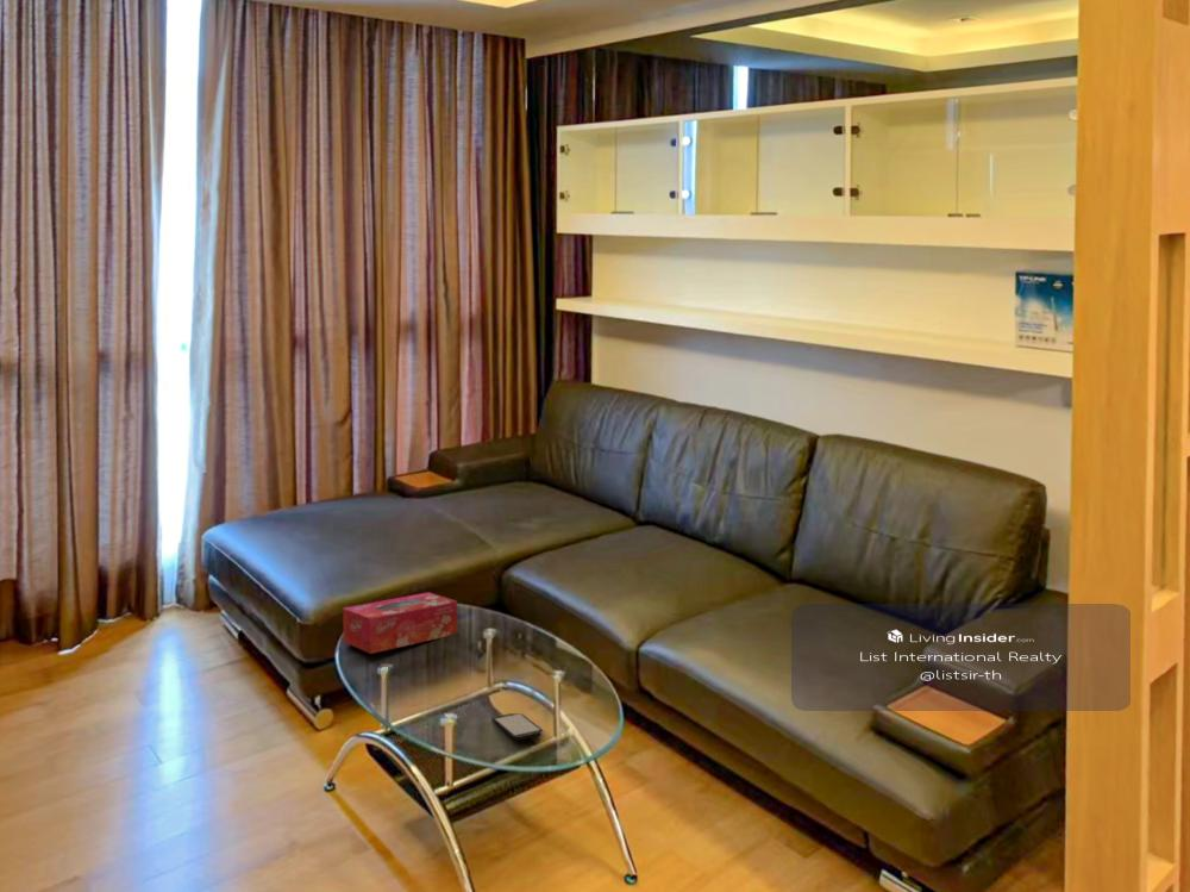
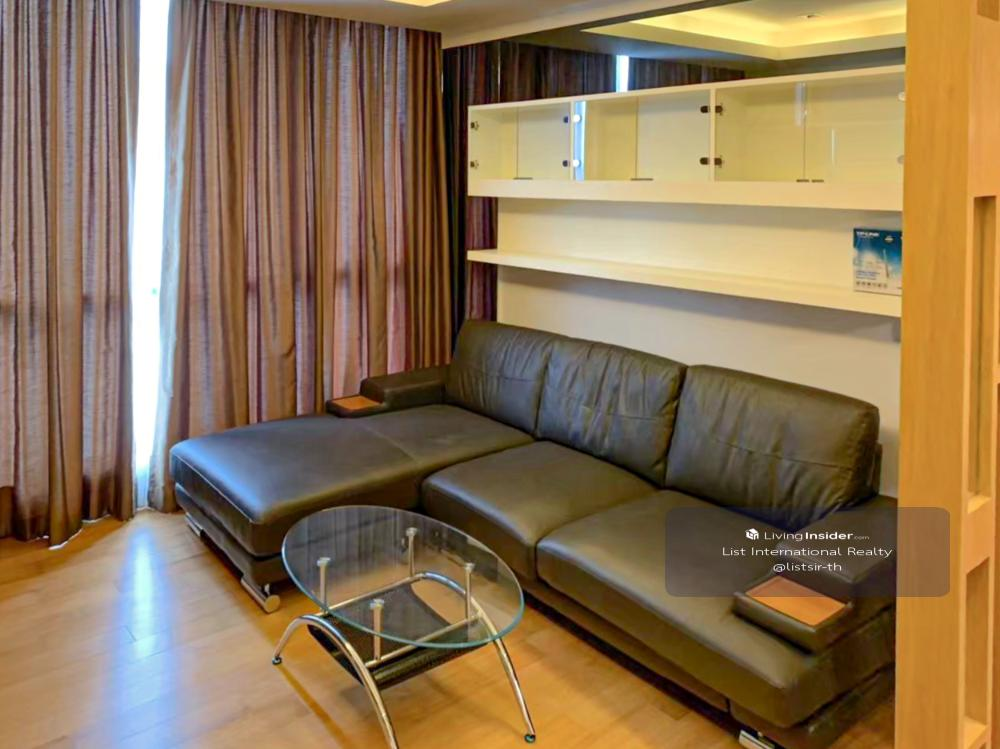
- tissue box (401, 620)
- smartphone (518, 725)
